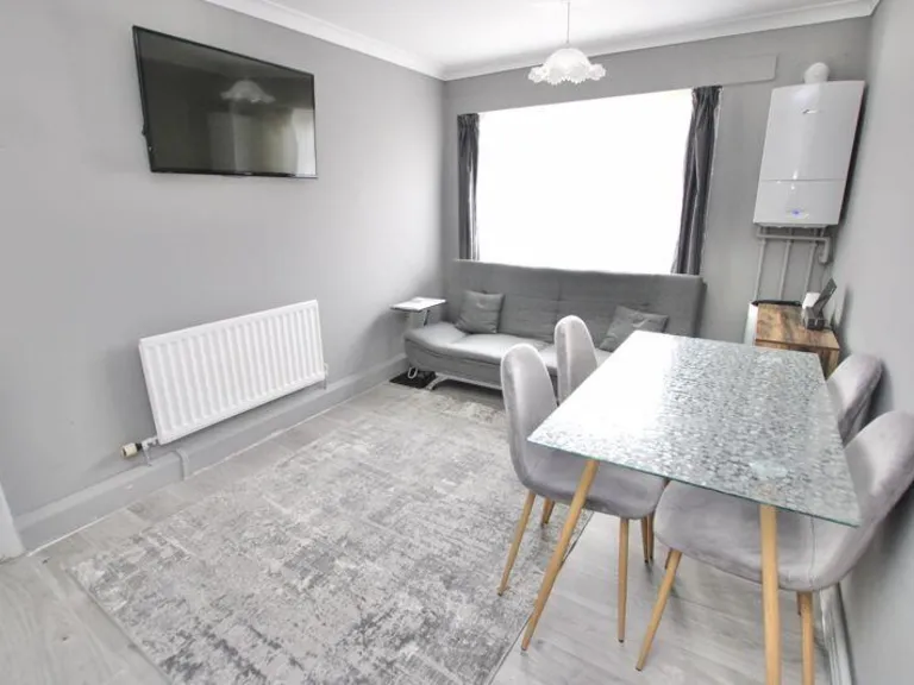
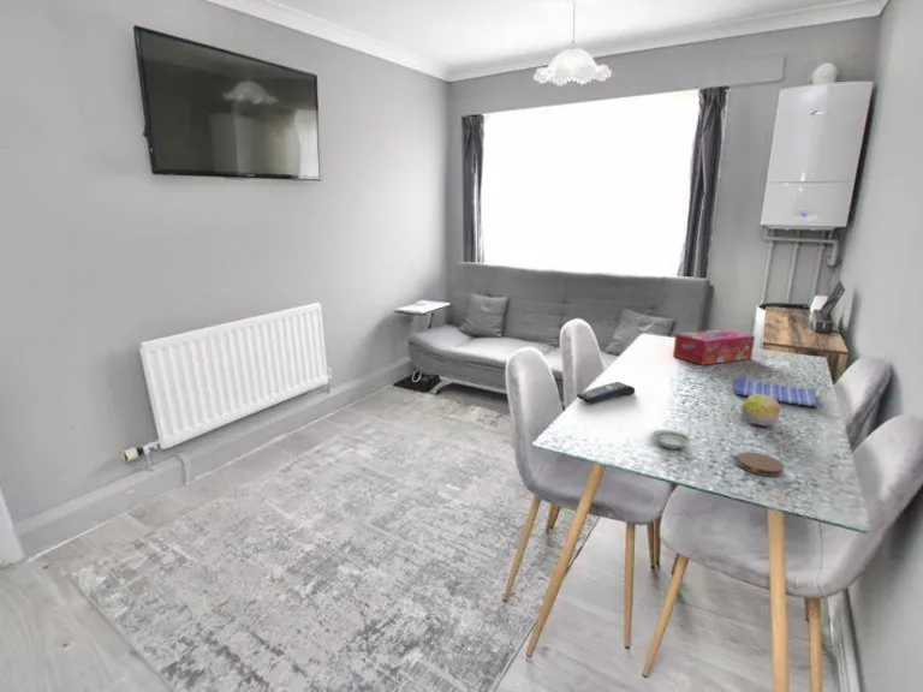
+ coaster (760, 463)
+ remote control (606, 392)
+ dish towel (774, 390)
+ saucer (669, 440)
+ tissue box (713, 346)
+ fruit (760, 408)
